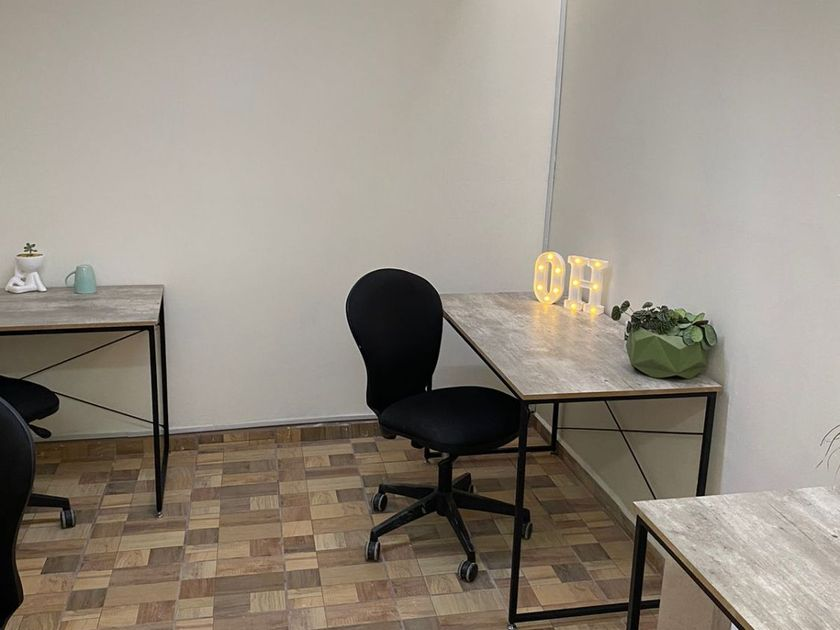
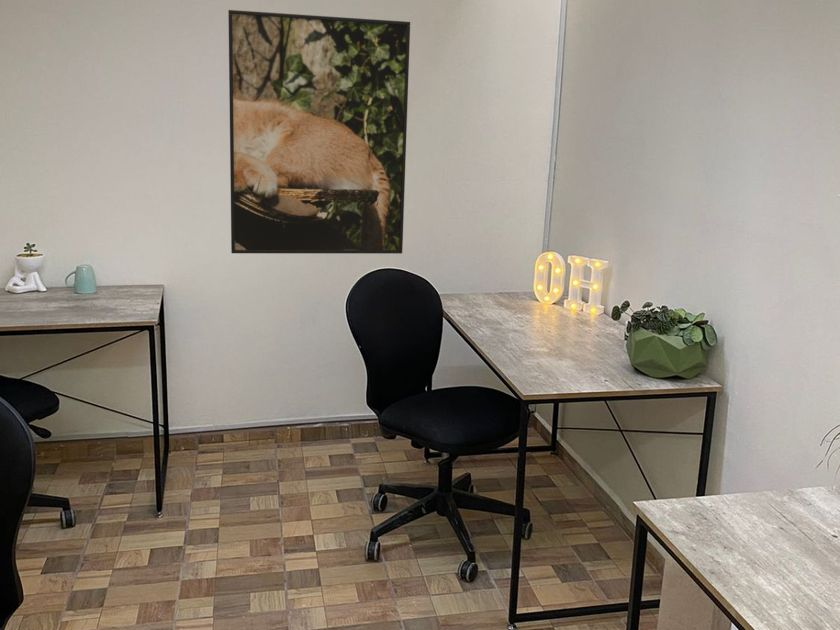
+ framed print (320, 138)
